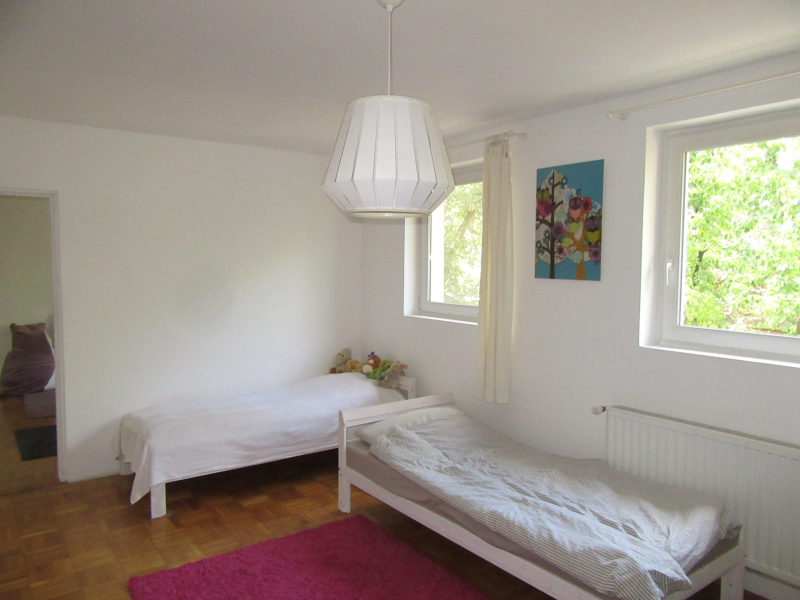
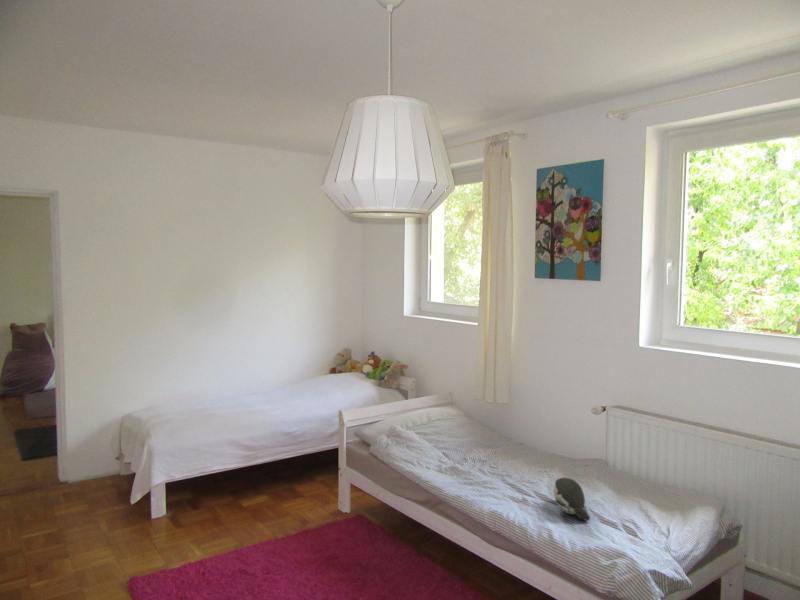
+ plush toy (569, 496)
